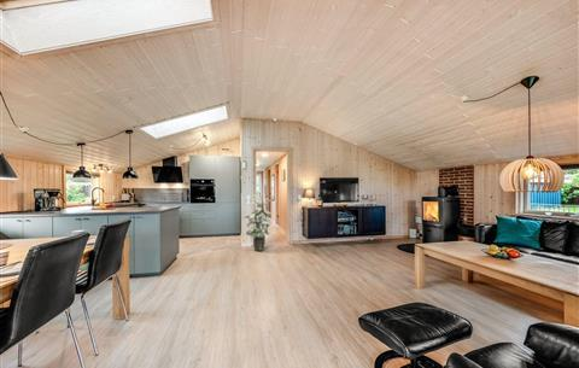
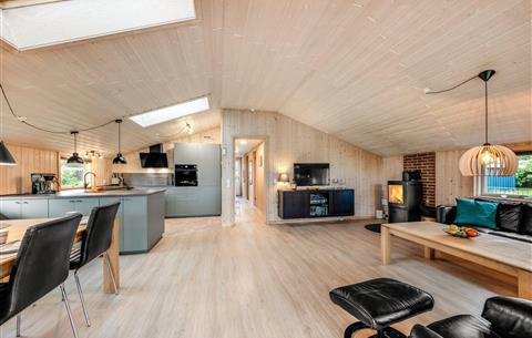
- indoor plant (257, 222)
